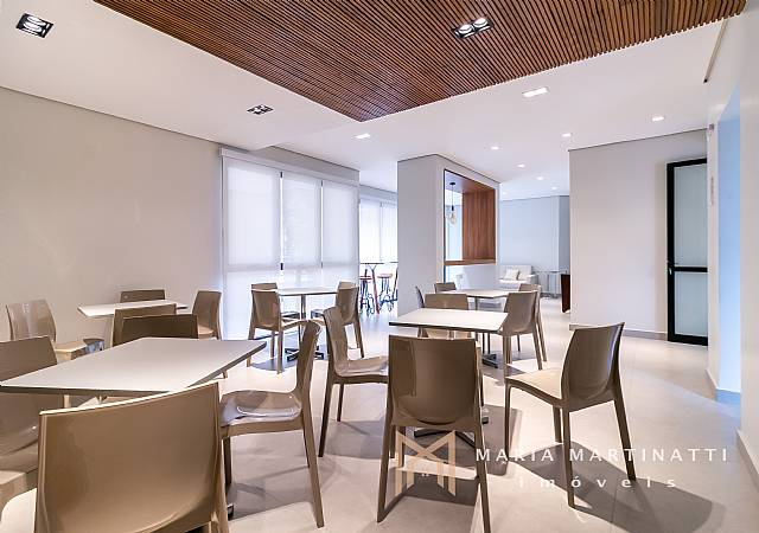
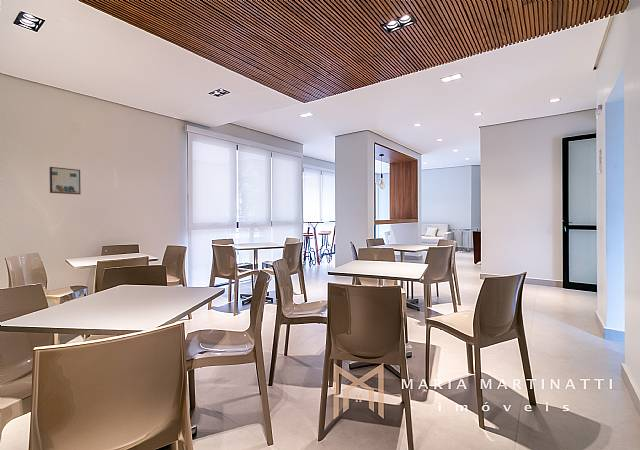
+ wall art (65, 181)
